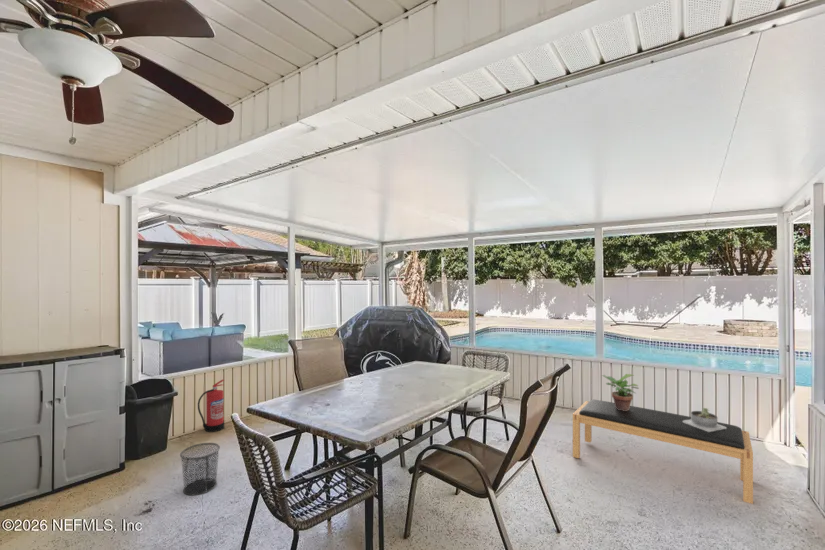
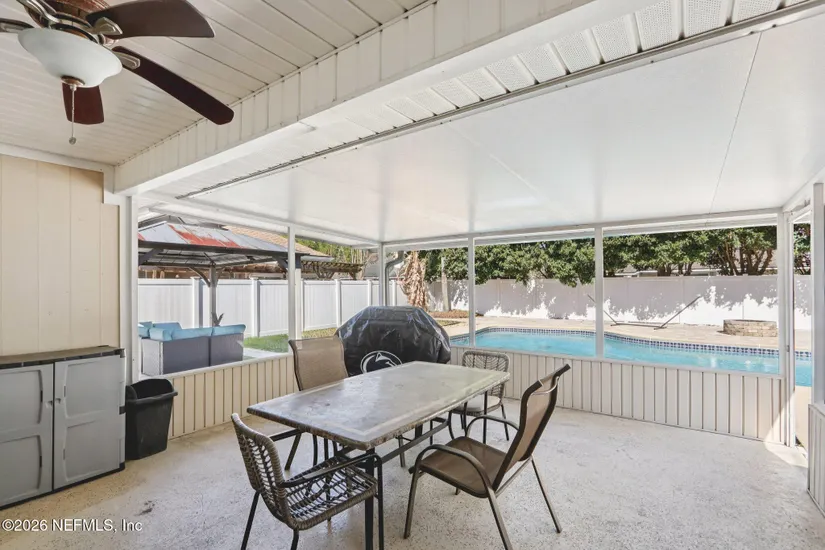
- potted plant (618, 391)
- waste bin (200, 468)
- fire extinguisher (210, 406)
- bench (655, 439)
- succulent planter (704, 415)
